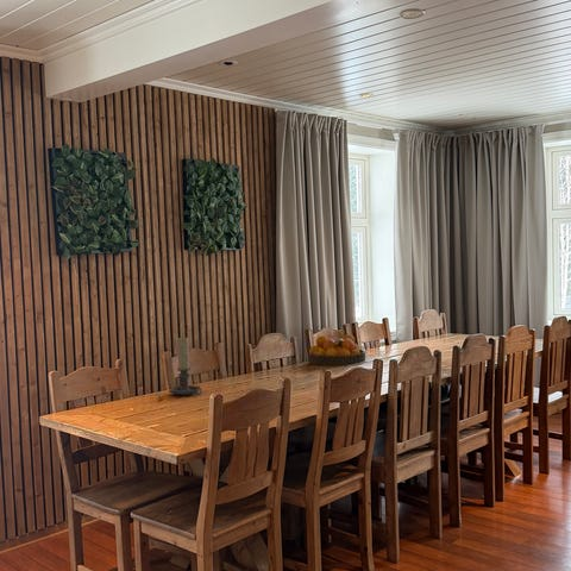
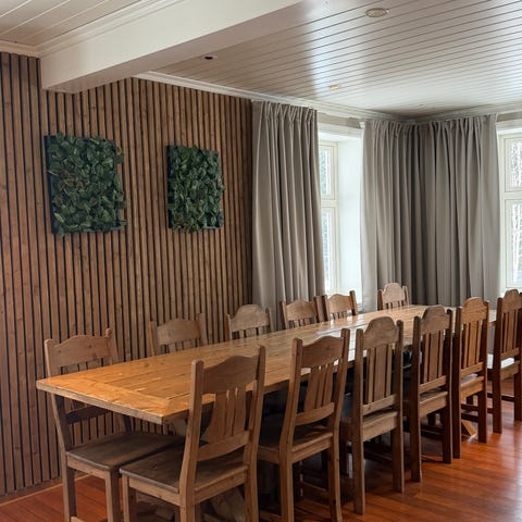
- candle holder (186, 365)
- fruit bowl (337, 347)
